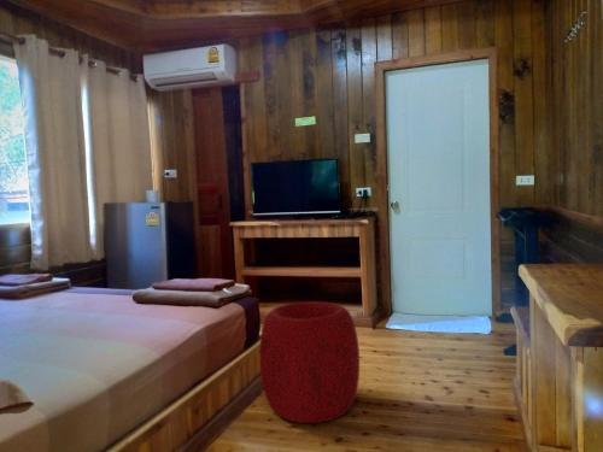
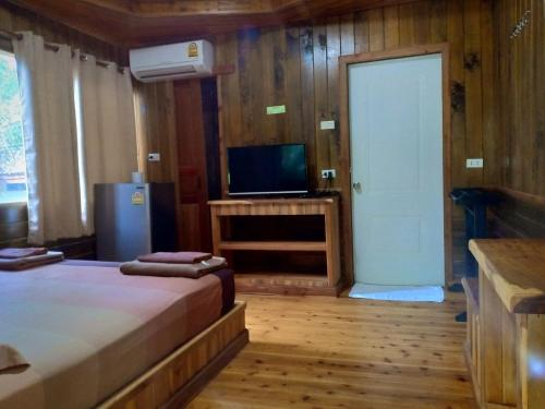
- pouf (309, 358)
